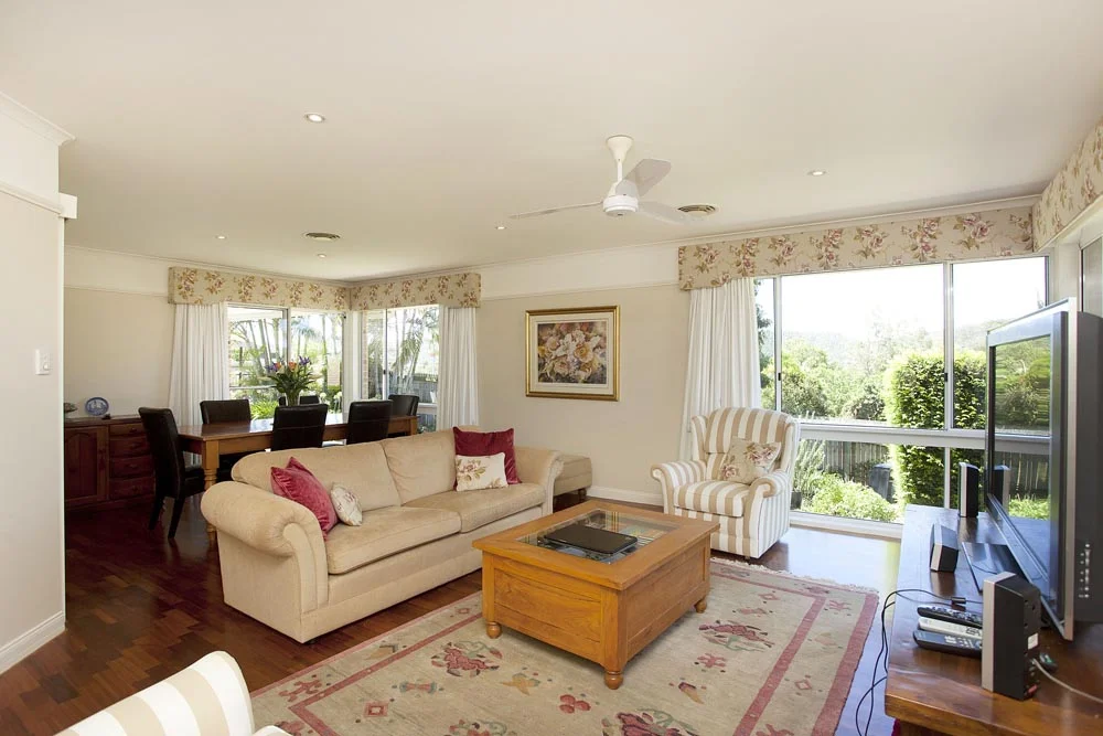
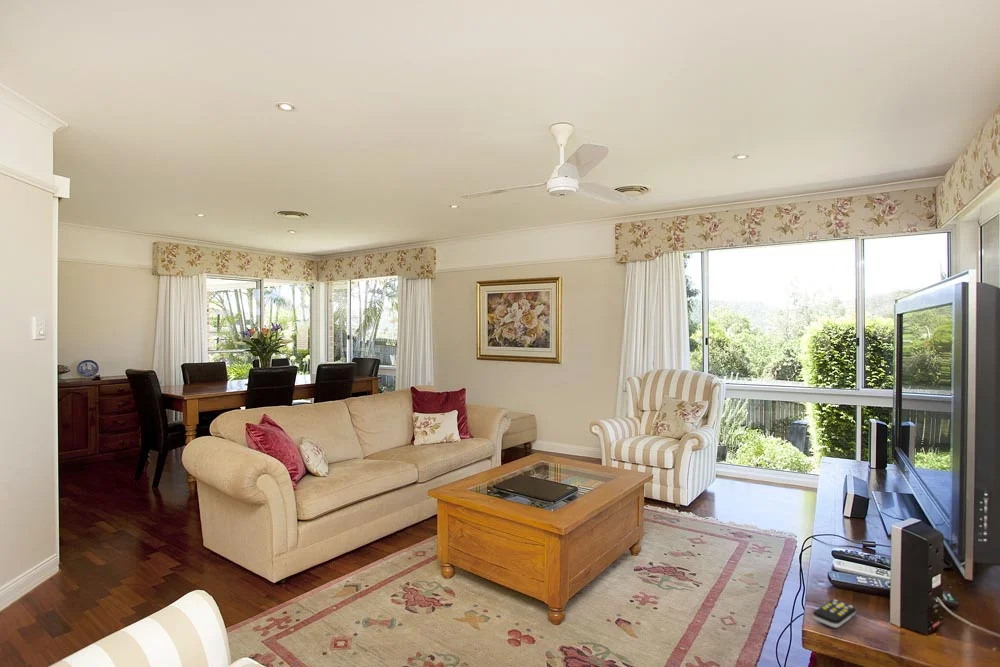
+ remote control (834, 612)
